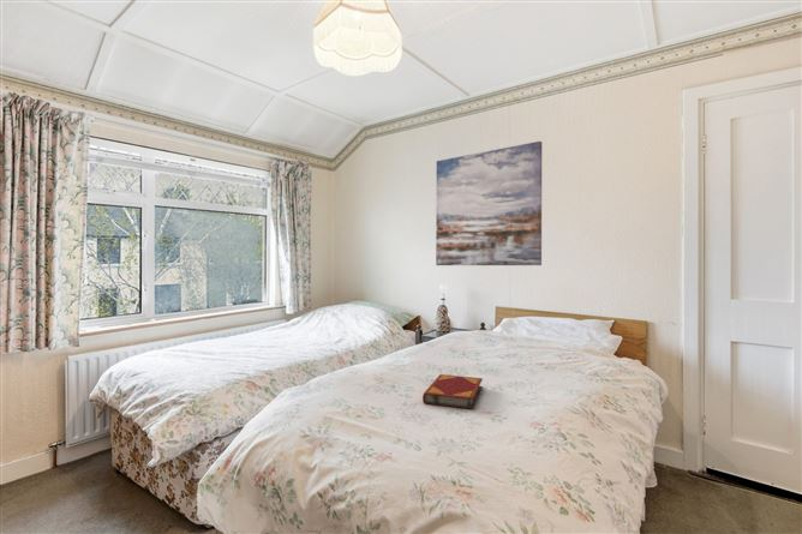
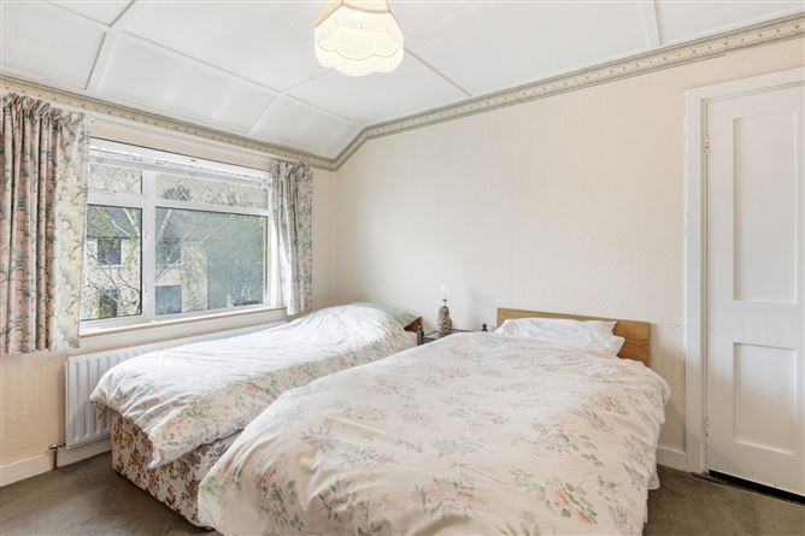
- hardback book (454, 389)
- wall art (484, 209)
